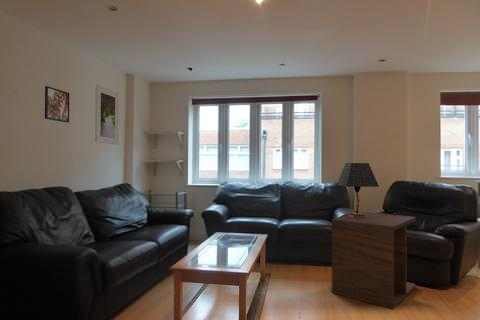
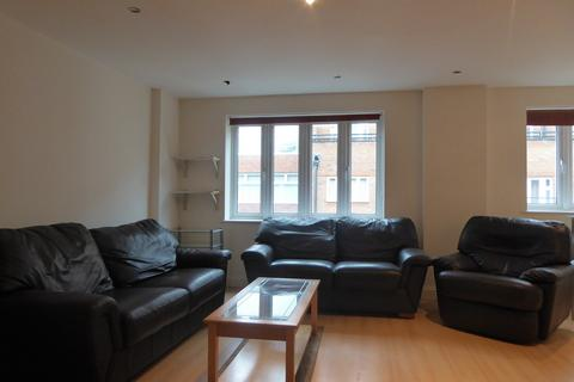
- table lamp (356, 189)
- side table (374, 253)
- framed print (107, 116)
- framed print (57, 105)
